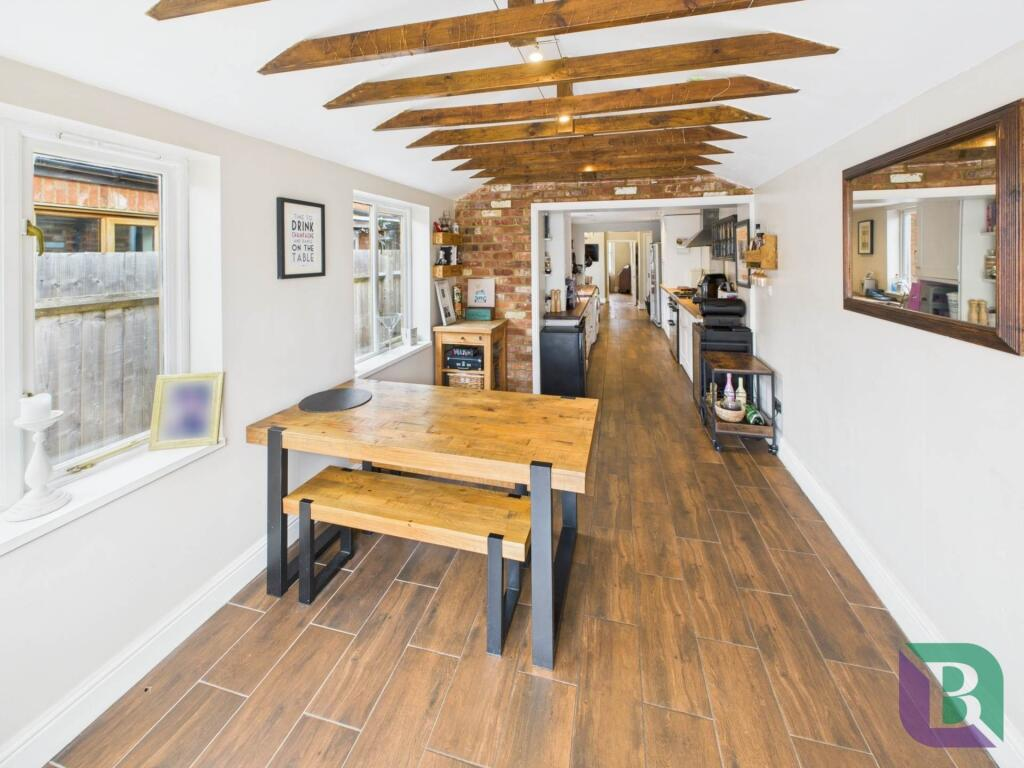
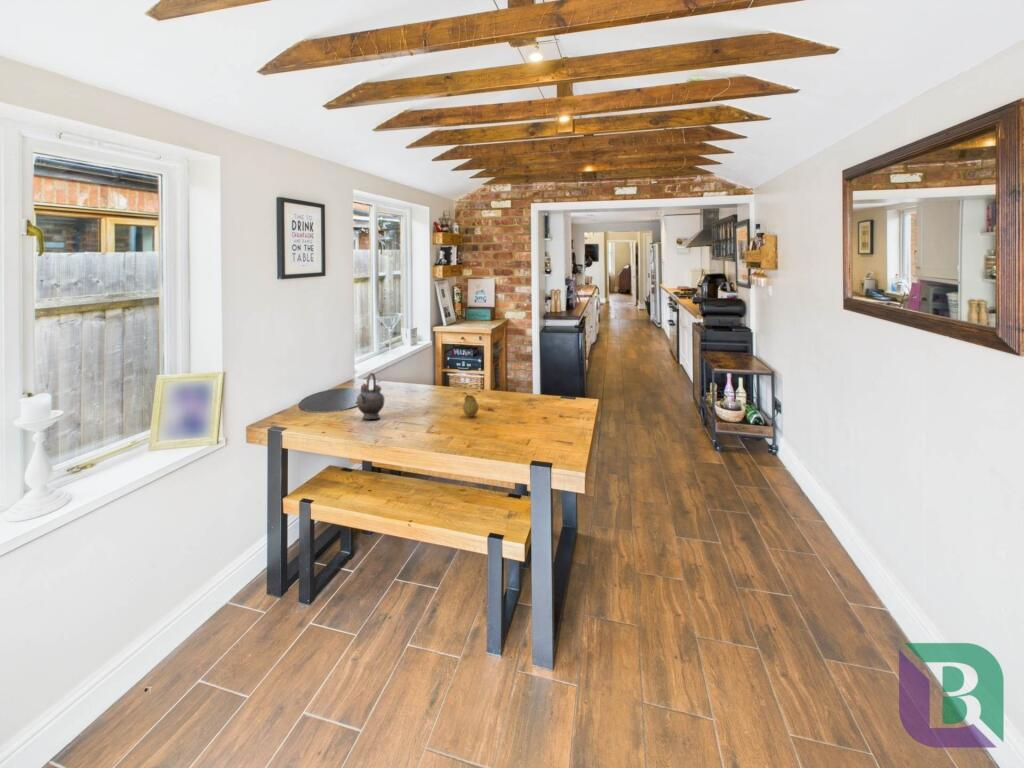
+ fruit (470, 404)
+ teapot (369, 396)
